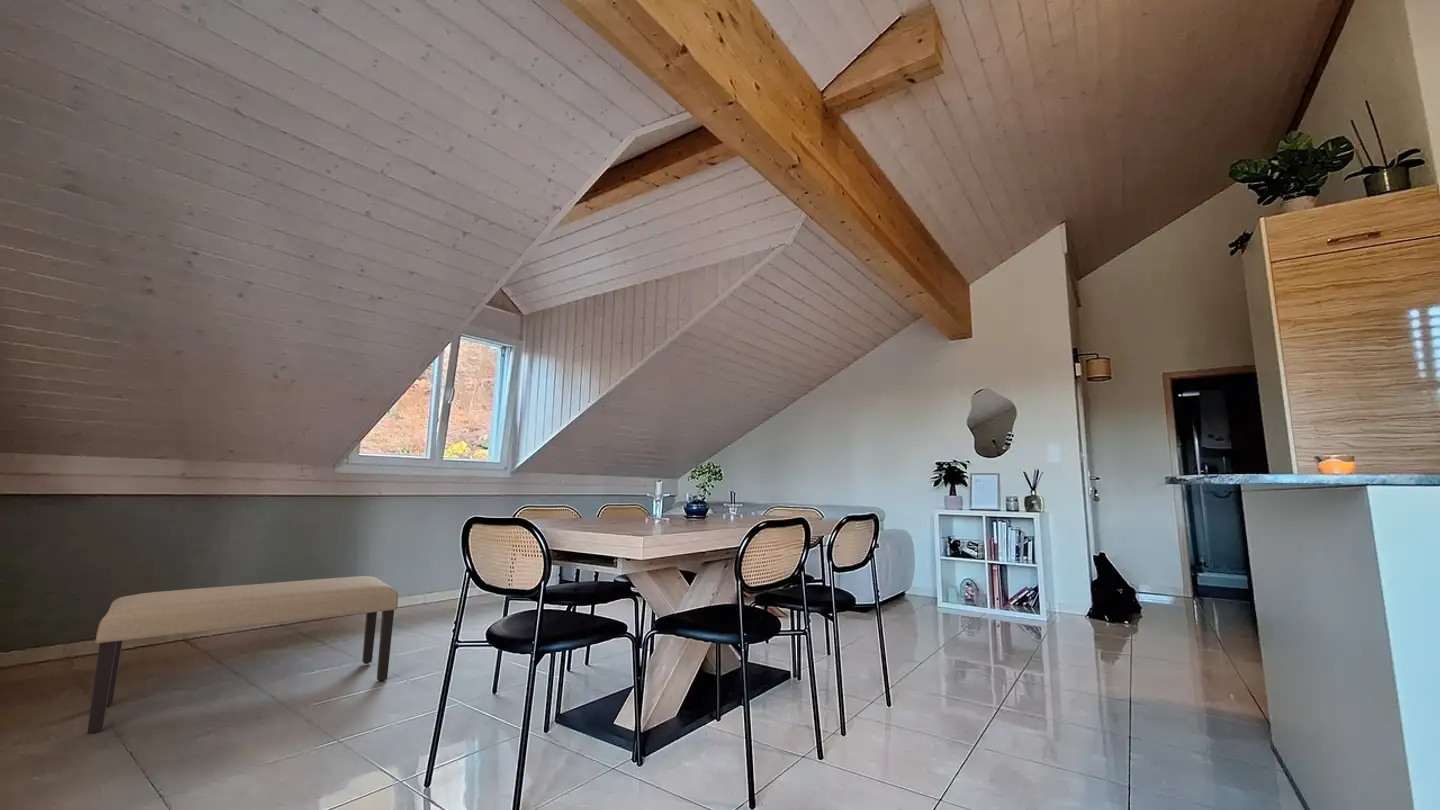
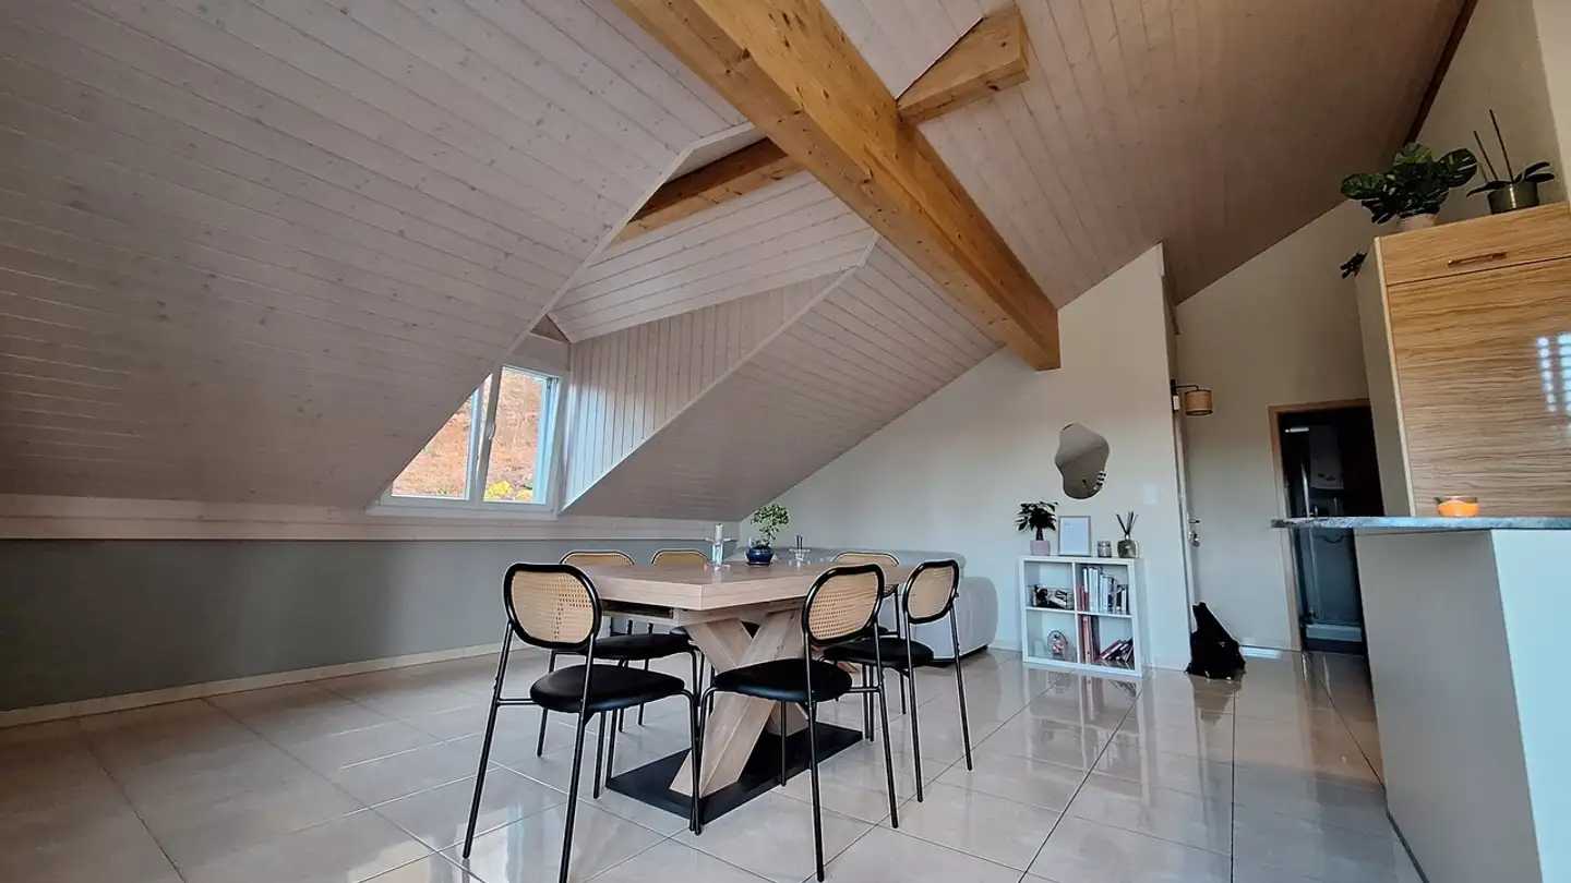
- bench (254, 625)
